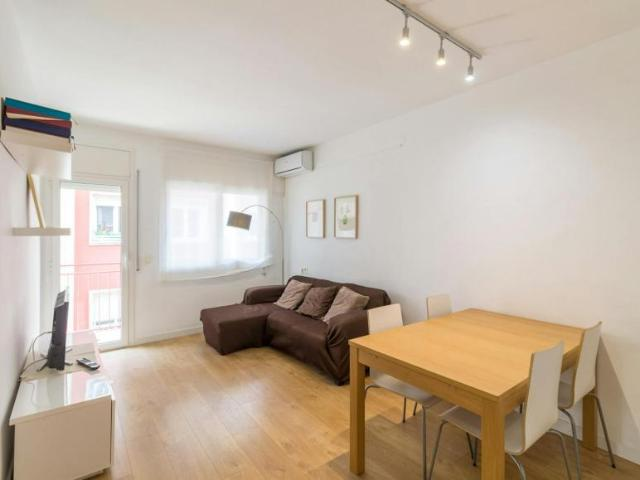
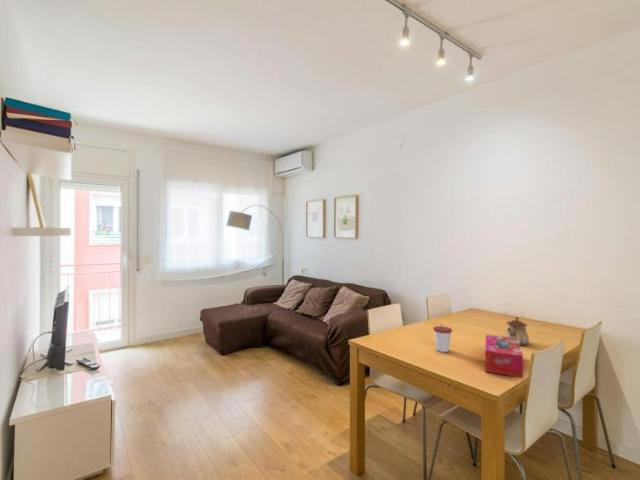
+ cup (442, 336)
+ tissue box (502, 354)
+ teapot (517, 329)
